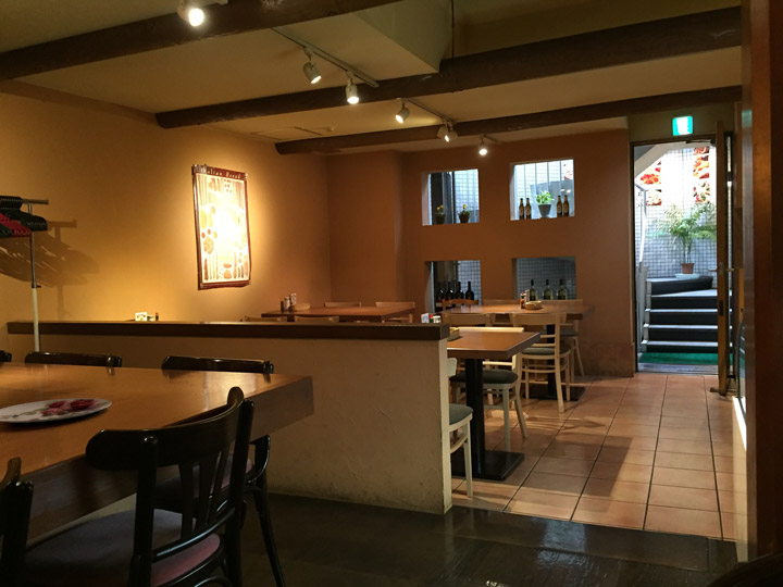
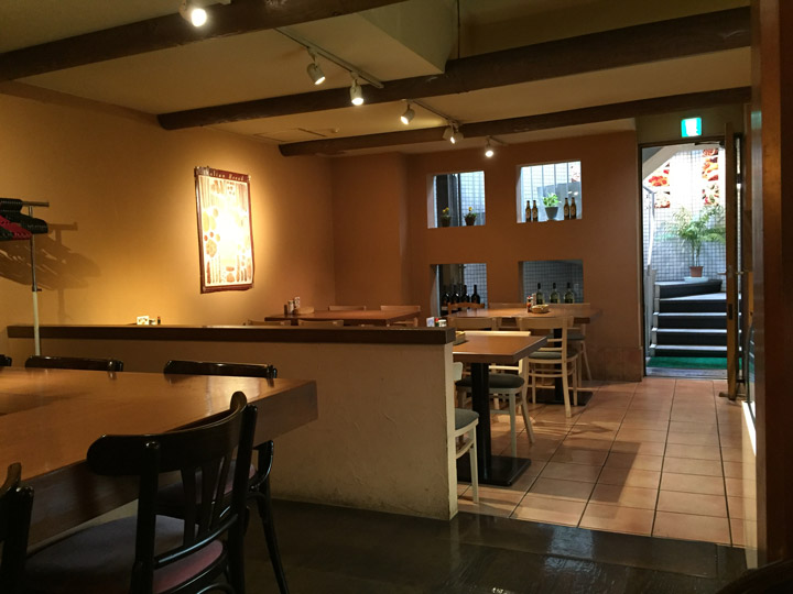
- plate (51, 408)
